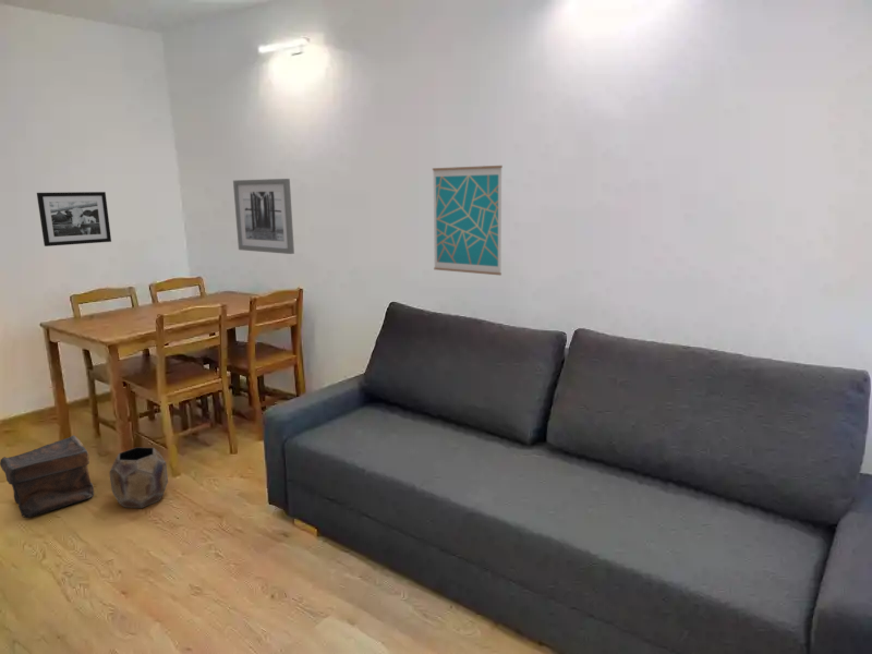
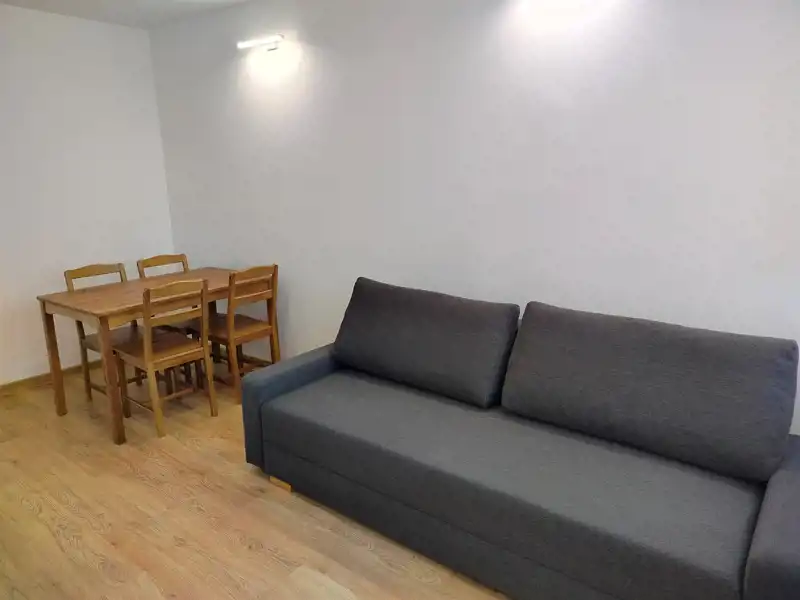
- wall art (465, 220)
- pouch (48, 475)
- picture frame (75, 218)
- planter (138, 476)
- wall art (263, 216)
